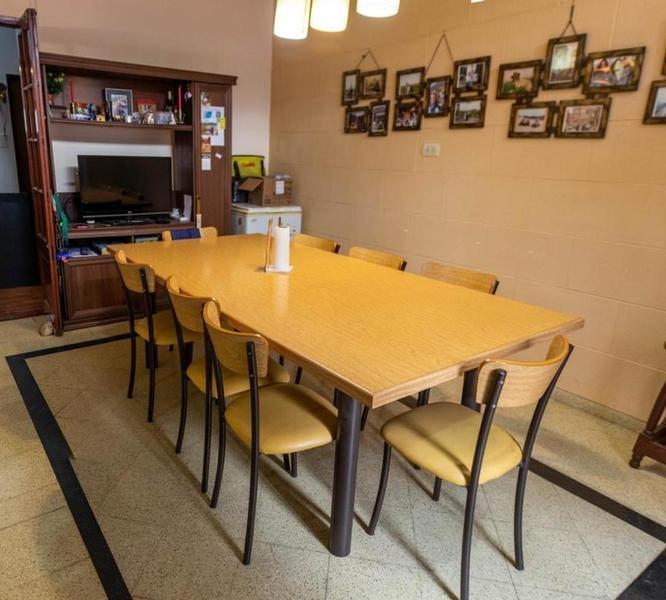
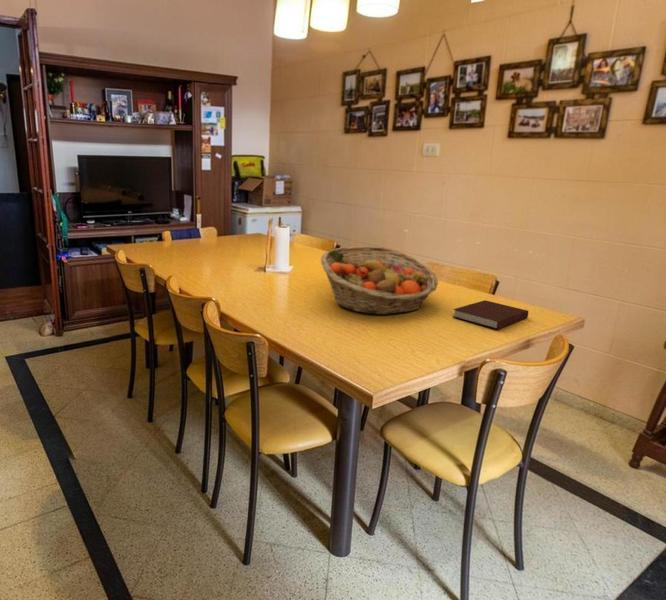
+ notebook (491, 313)
+ fruit basket (378, 278)
